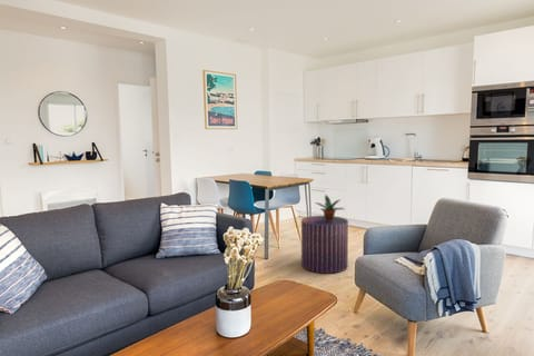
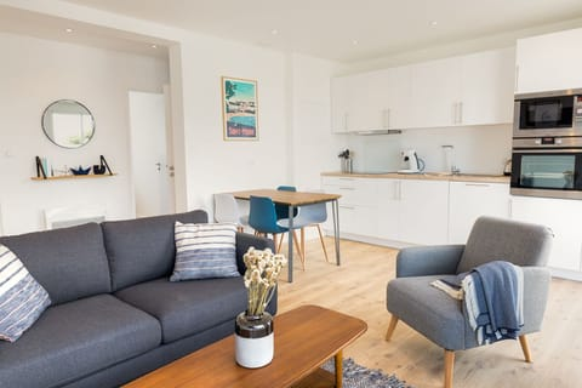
- stool (324, 243)
- potted plant (328, 207)
